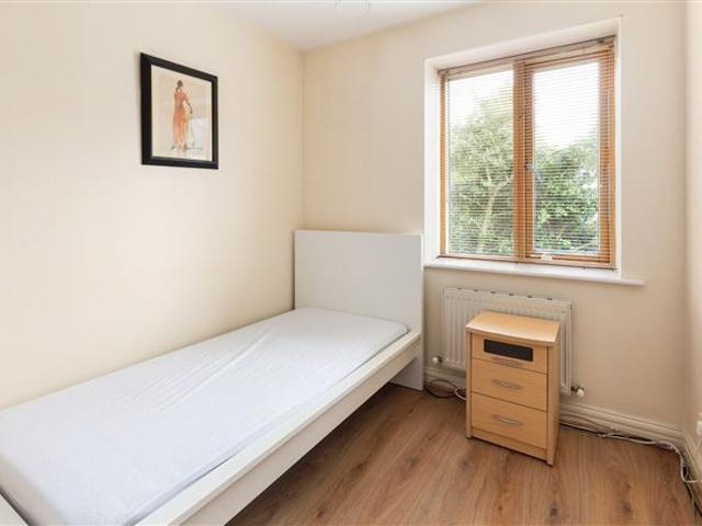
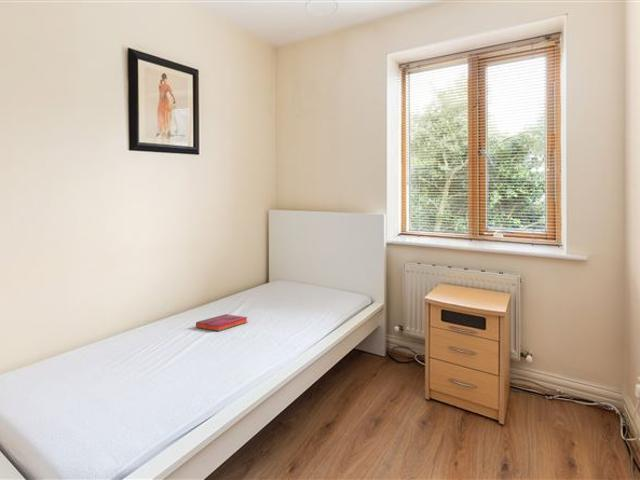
+ hardback book (222, 322)
